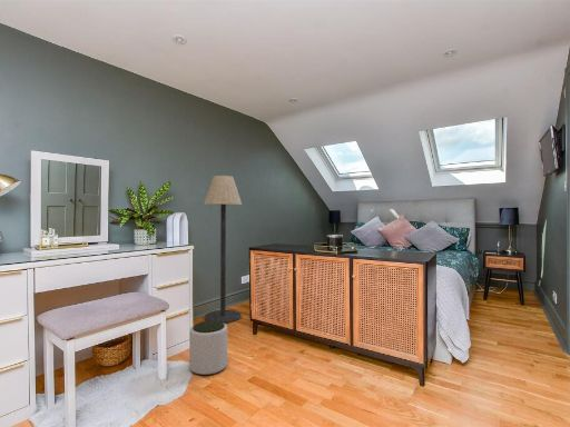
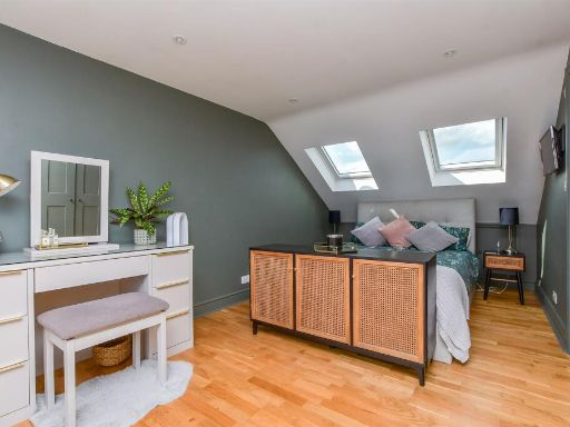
- floor lamp (223, 247)
- plant pot (208, 346)
